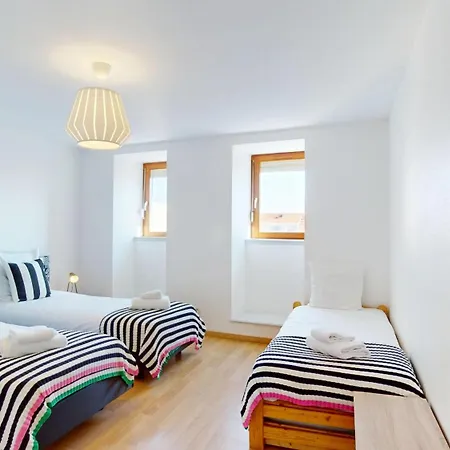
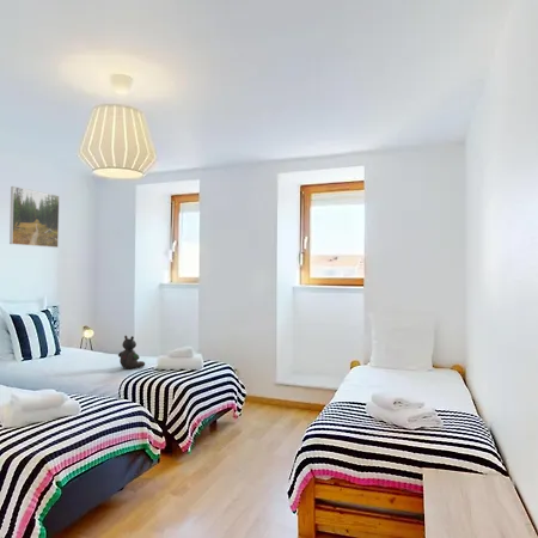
+ stuffed bear (132, 350)
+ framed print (35, 218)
